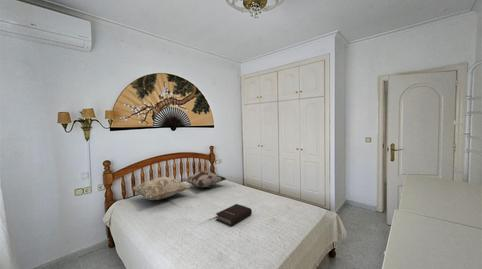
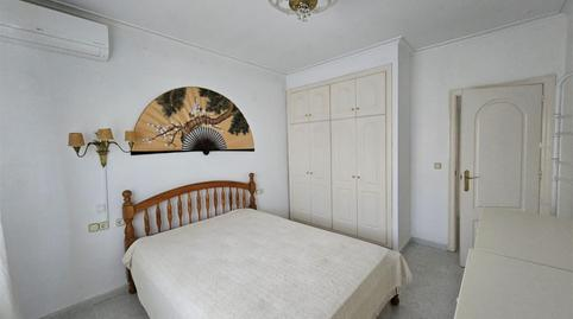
- decorative pillow (203, 179)
- book (234, 214)
- decorative pillow (161, 187)
